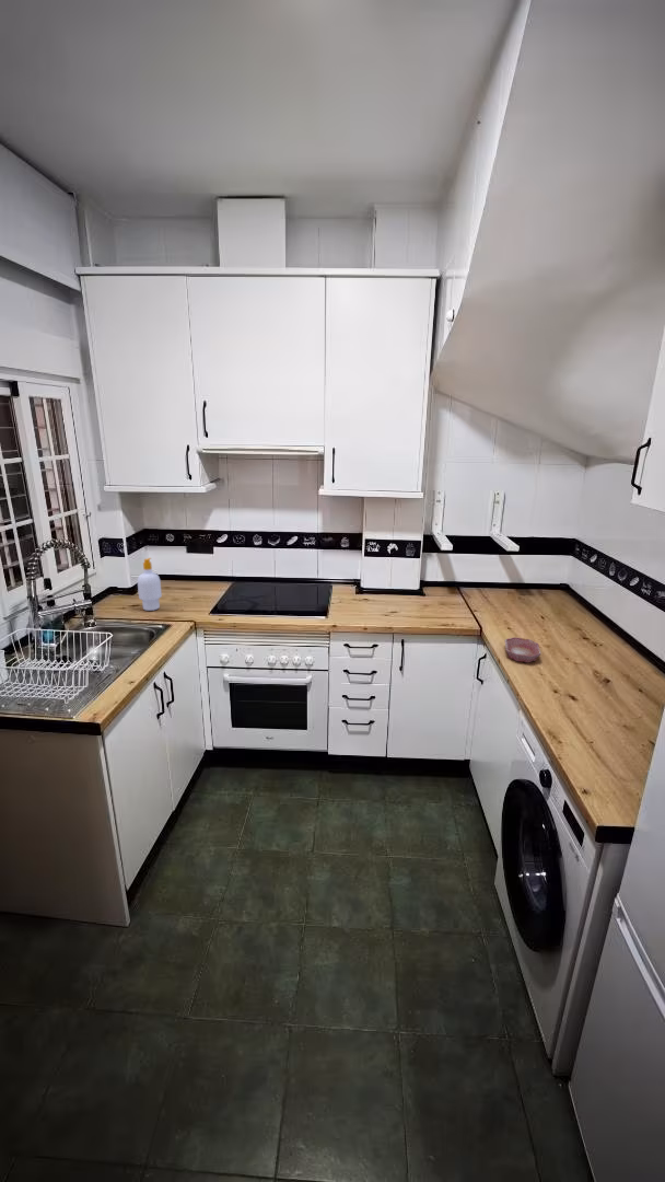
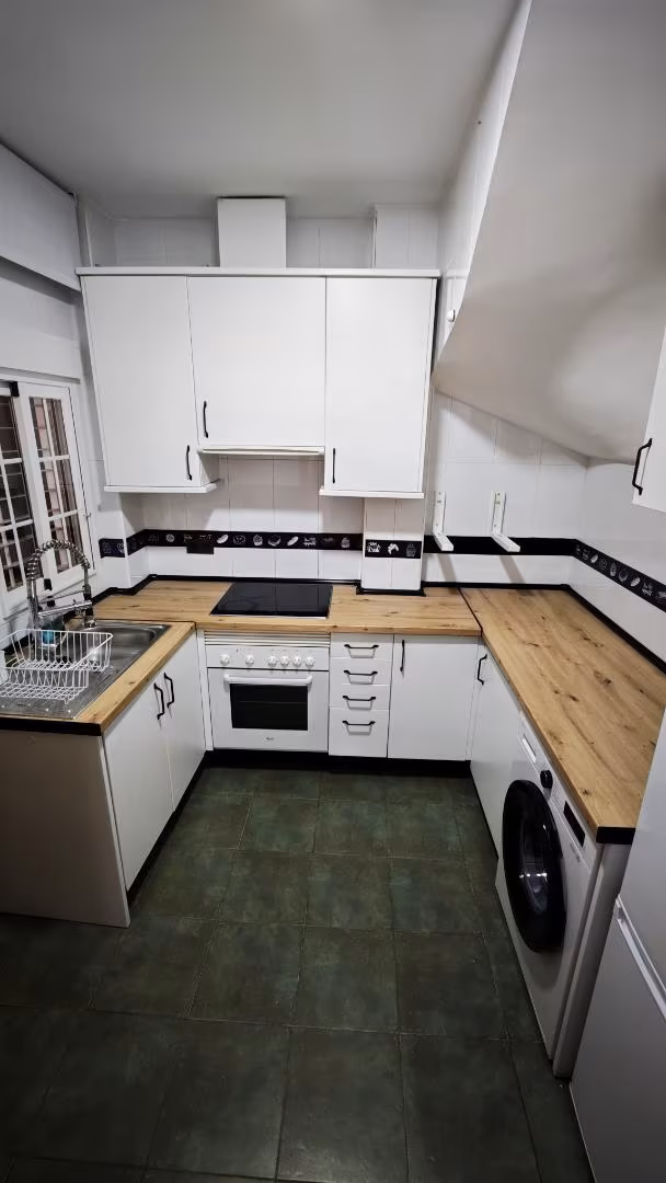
- bowl (522, 649)
- soap bottle (149, 583)
